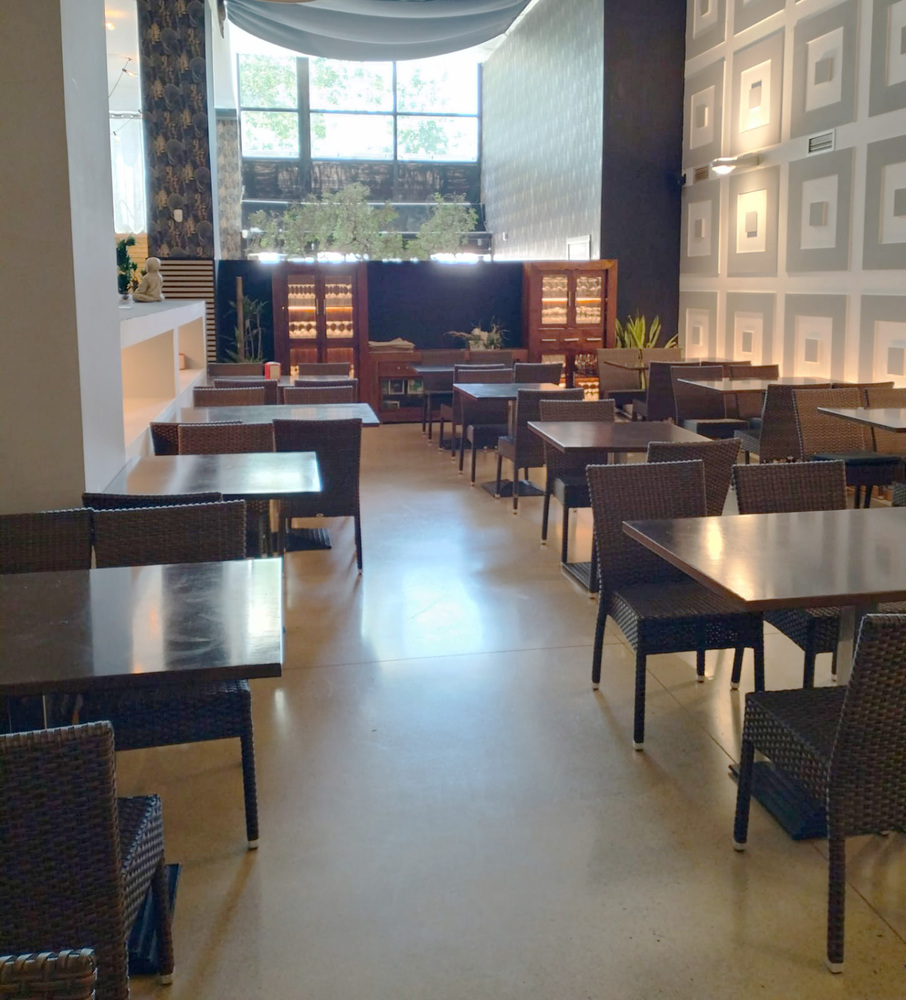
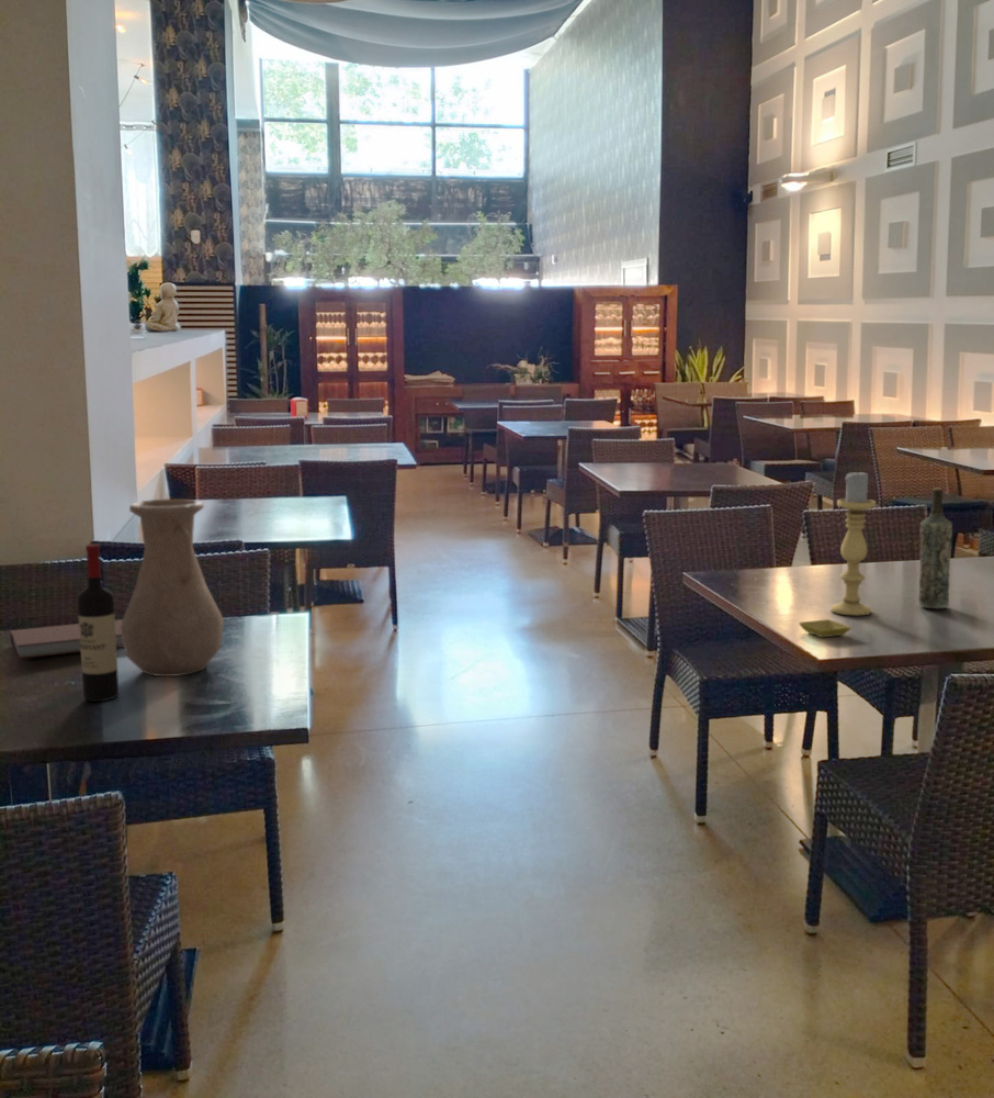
+ wine bottle (97, 621)
+ candle holder (854, 540)
+ bottle (935, 547)
+ vase (170, 586)
+ saucer (824, 628)
+ book (74, 637)
